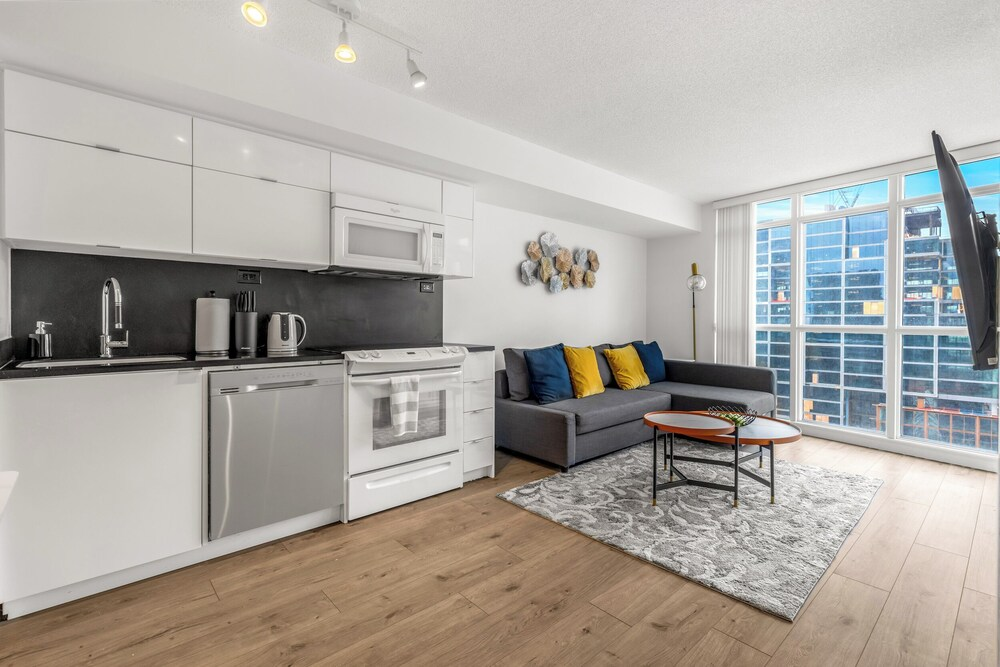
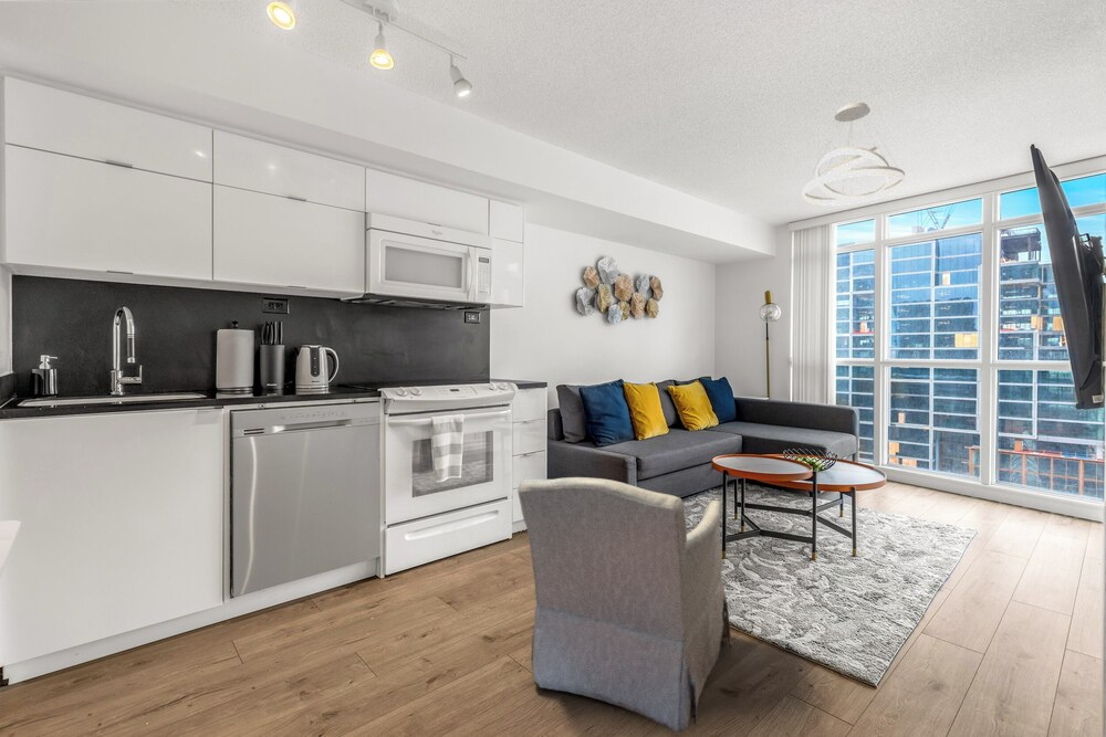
+ pendant light (852, 152)
+ armchair (625, 562)
